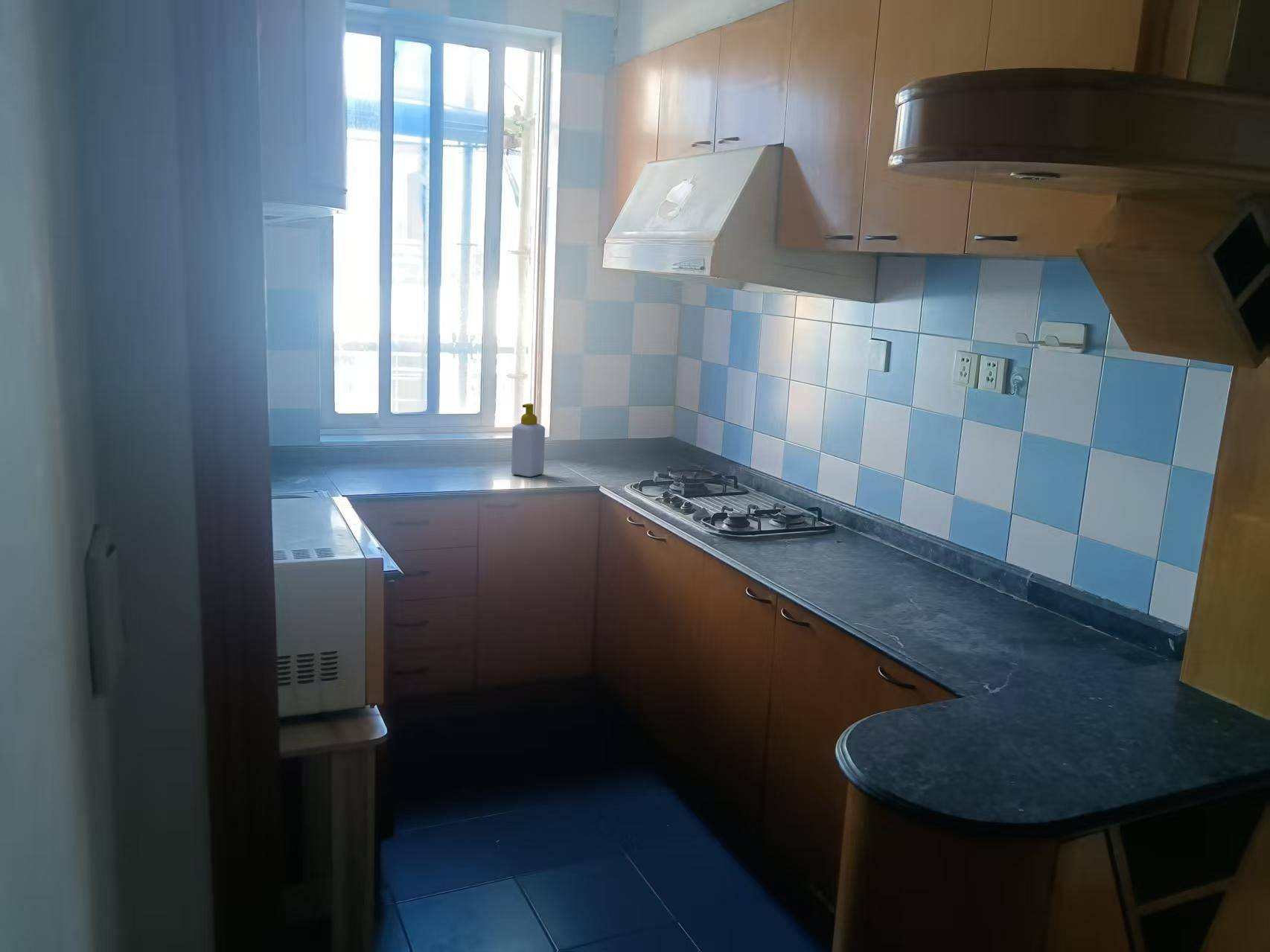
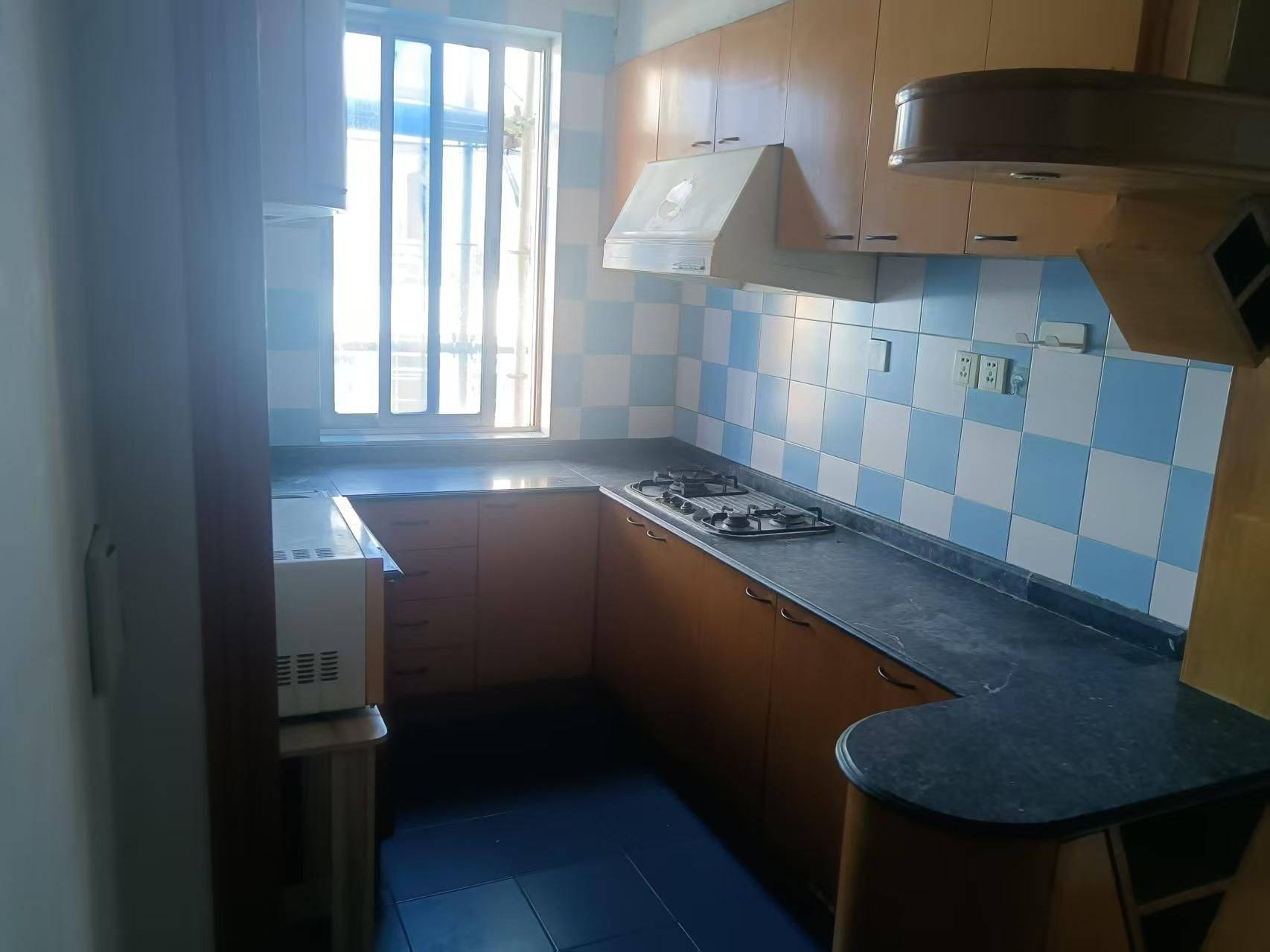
- soap bottle (528, 439)
